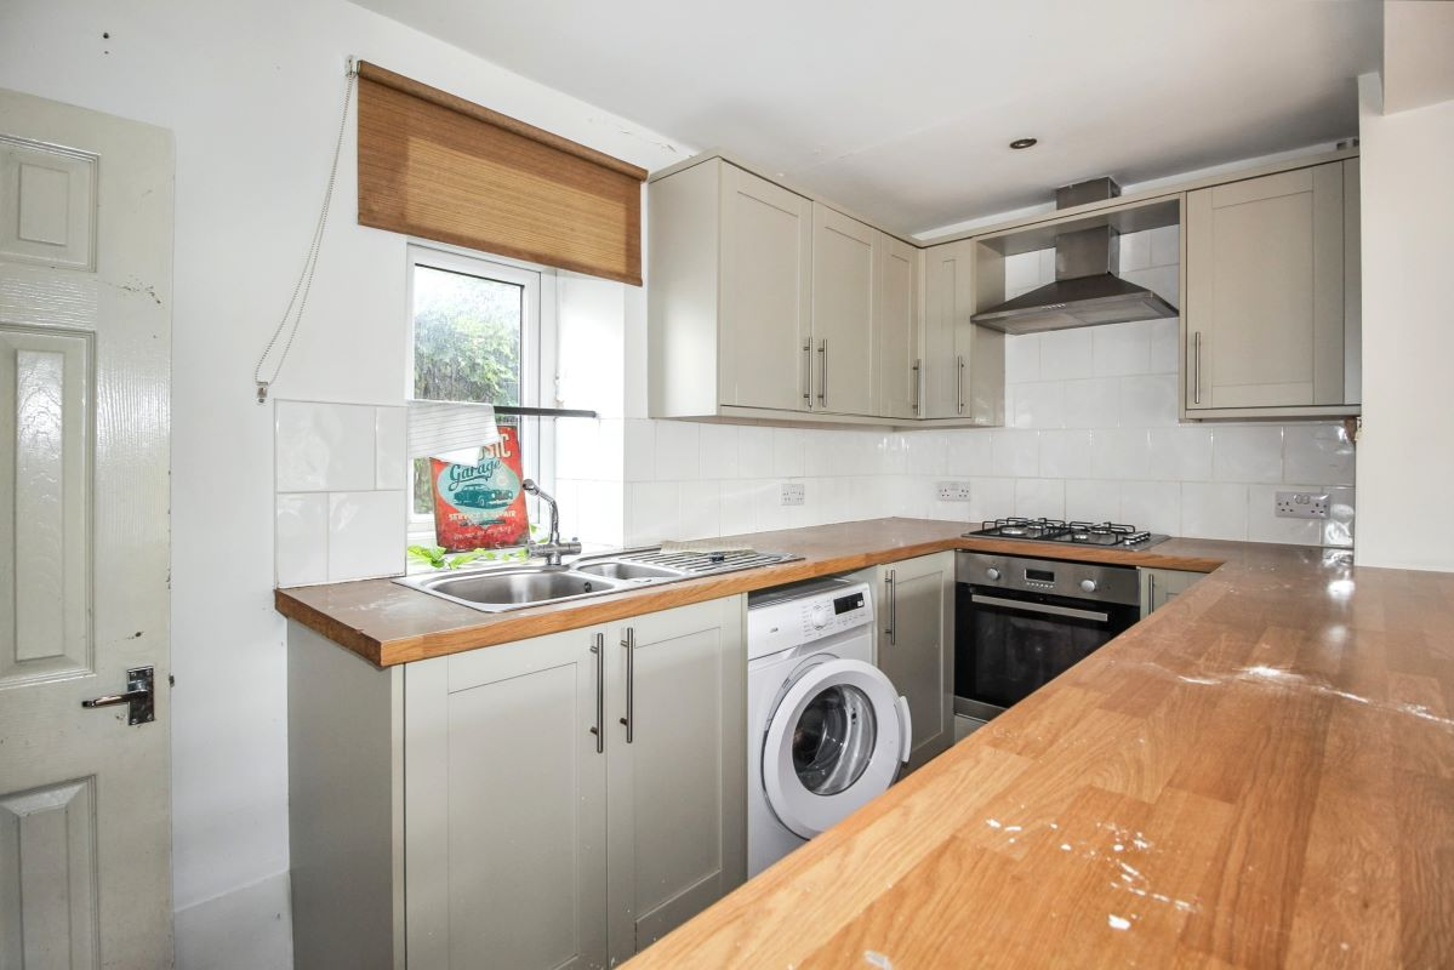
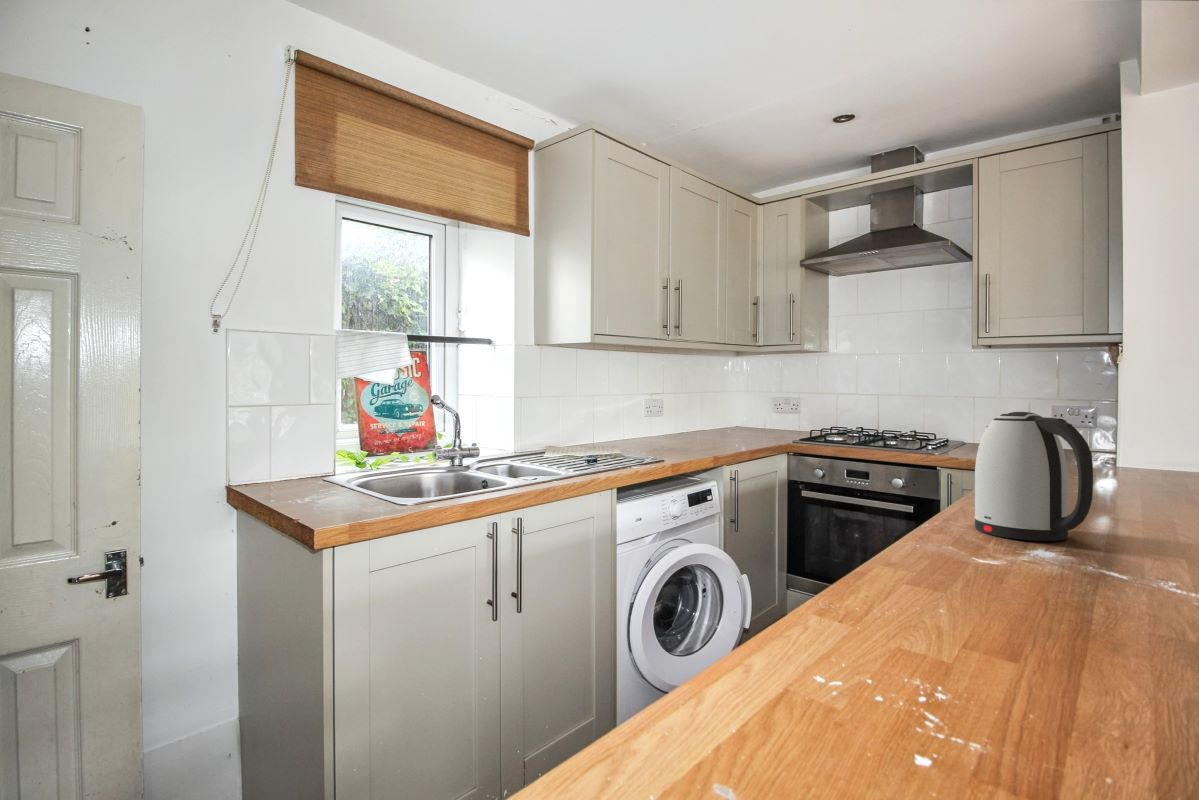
+ kettle (1033, 473)
